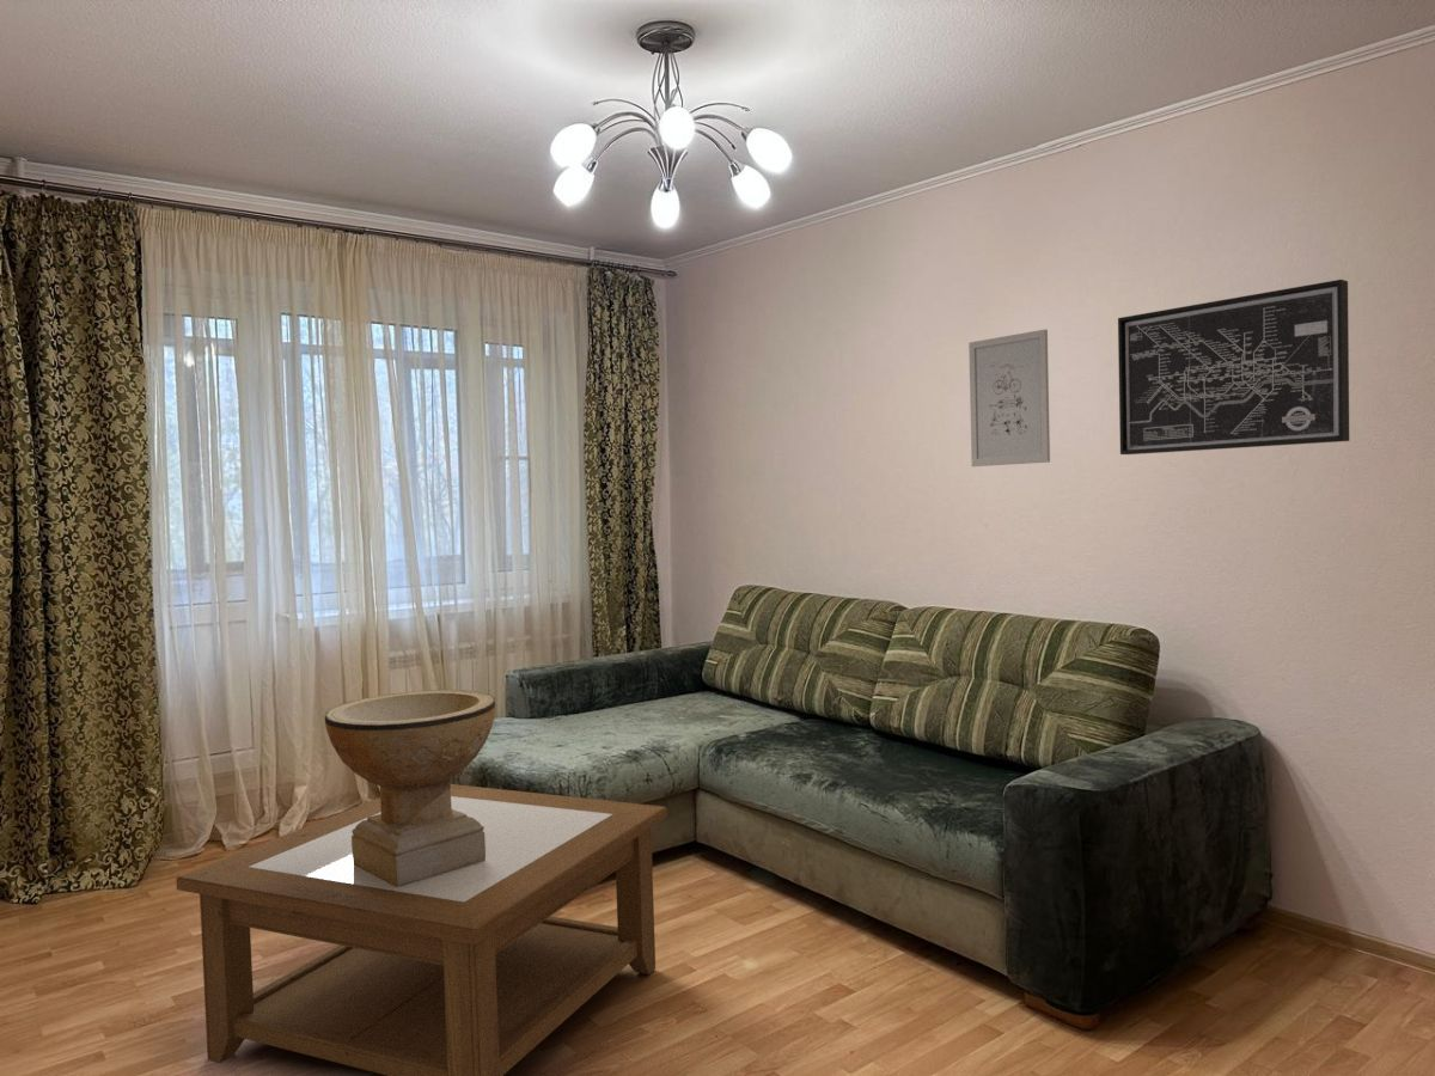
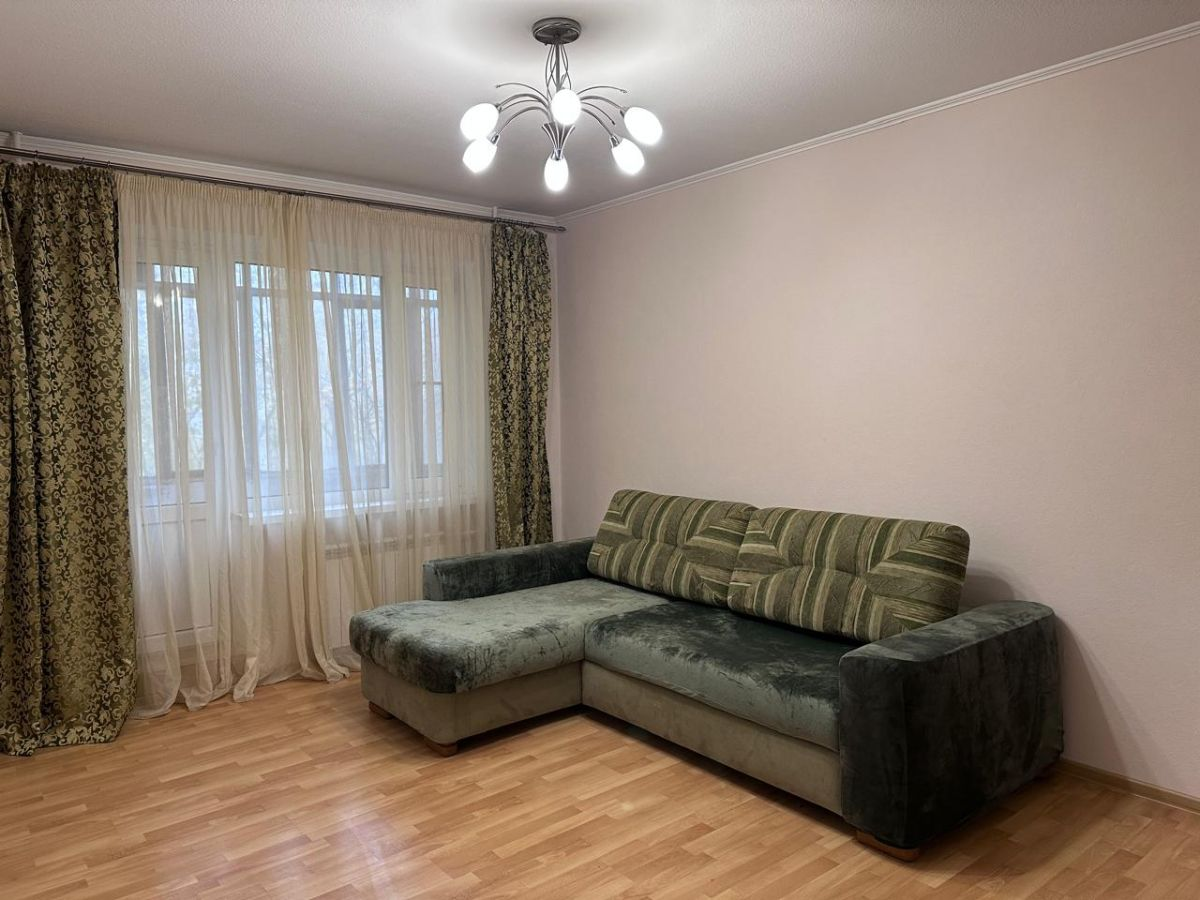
- wall art (1008, 401)
- wall art (1225, 374)
- decorative bowl (415, 783)
- coffee table (445, 924)
